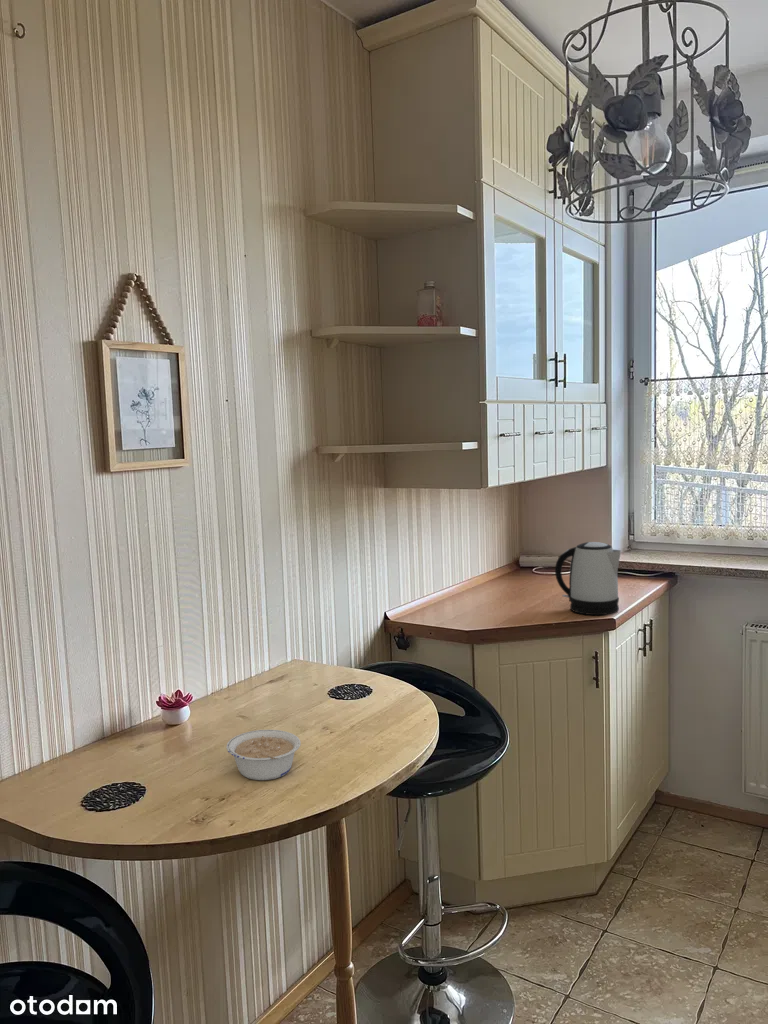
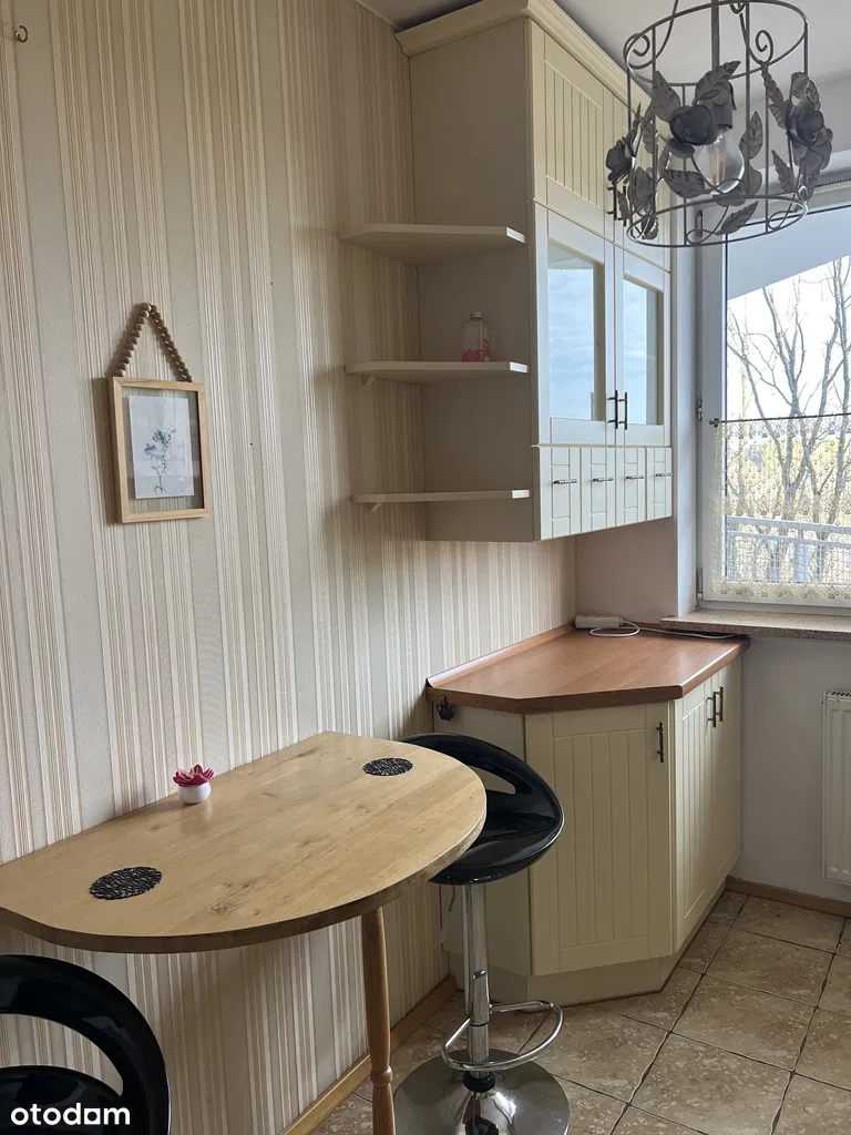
- legume (266, 754)
- kettle (587, 576)
